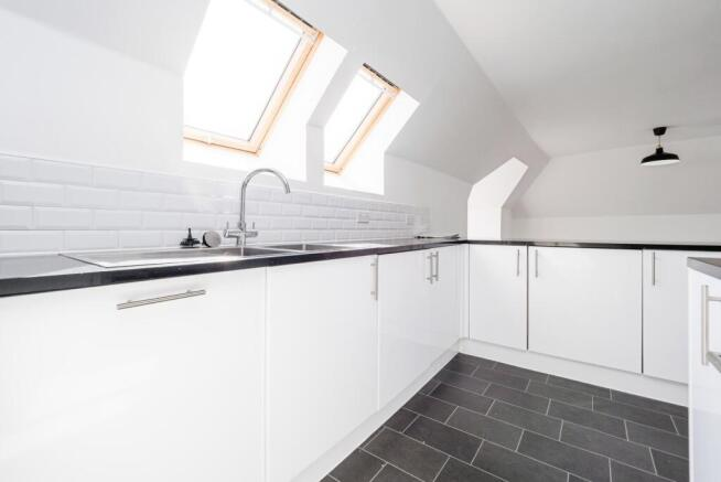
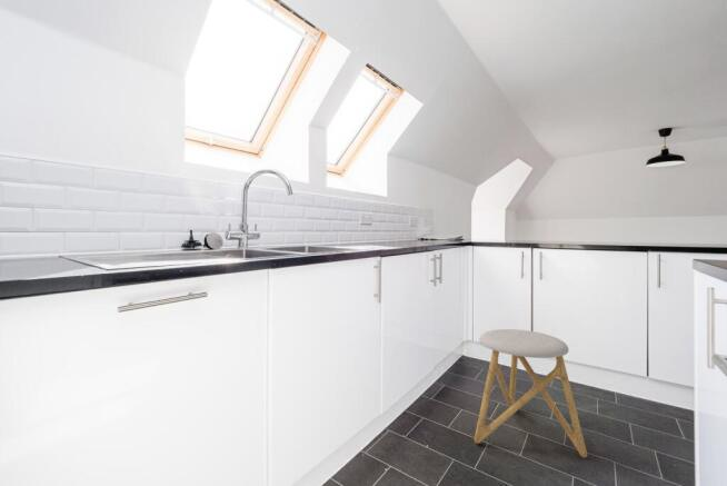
+ stool (530, 389)
